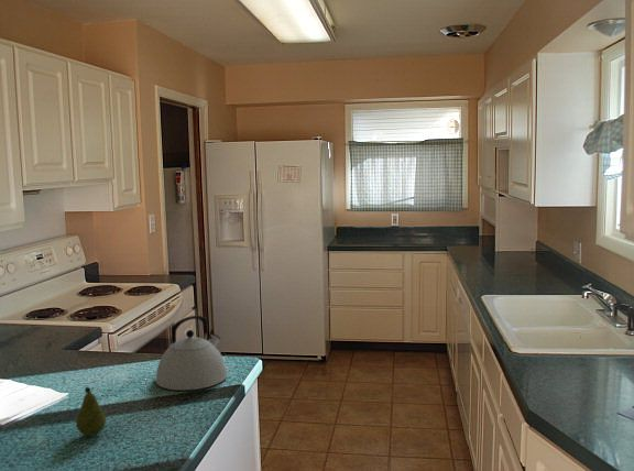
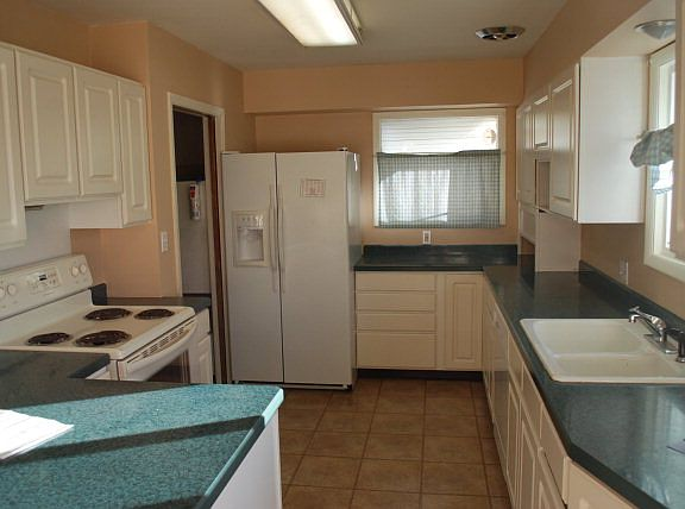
- kettle (192, 347)
- fruit (90, 410)
